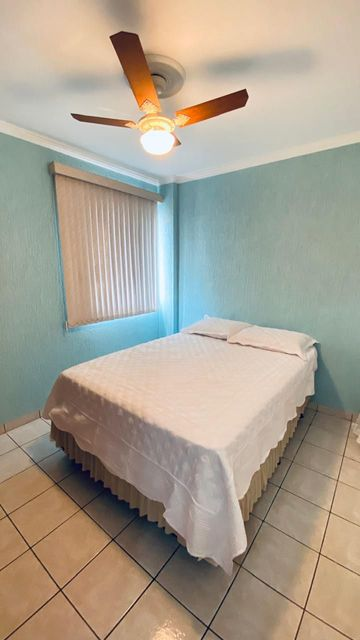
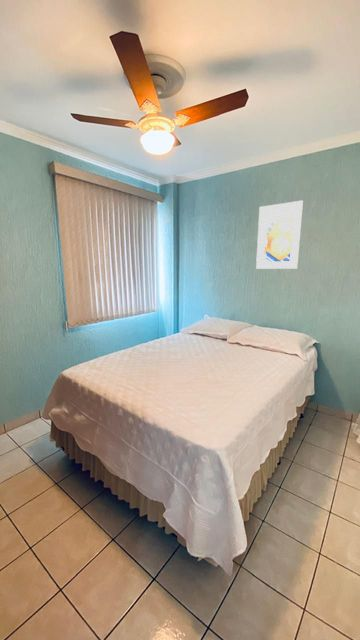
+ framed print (278, 237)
